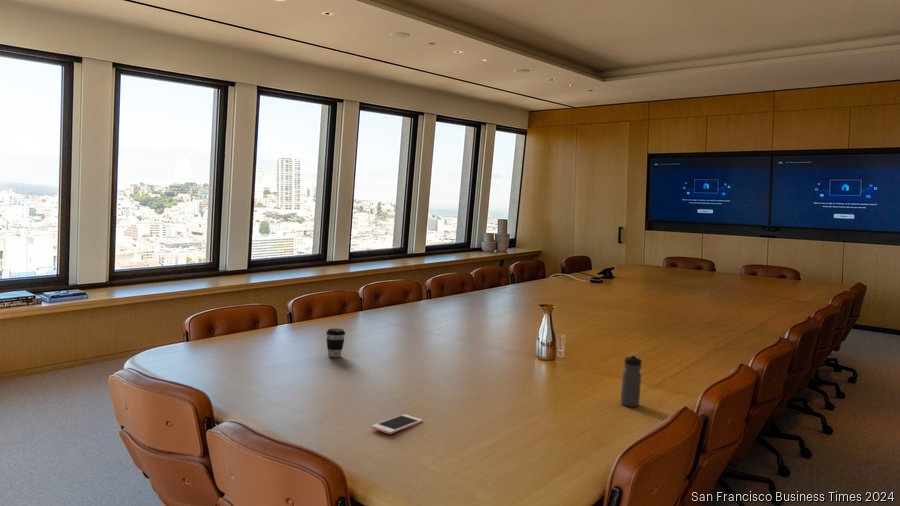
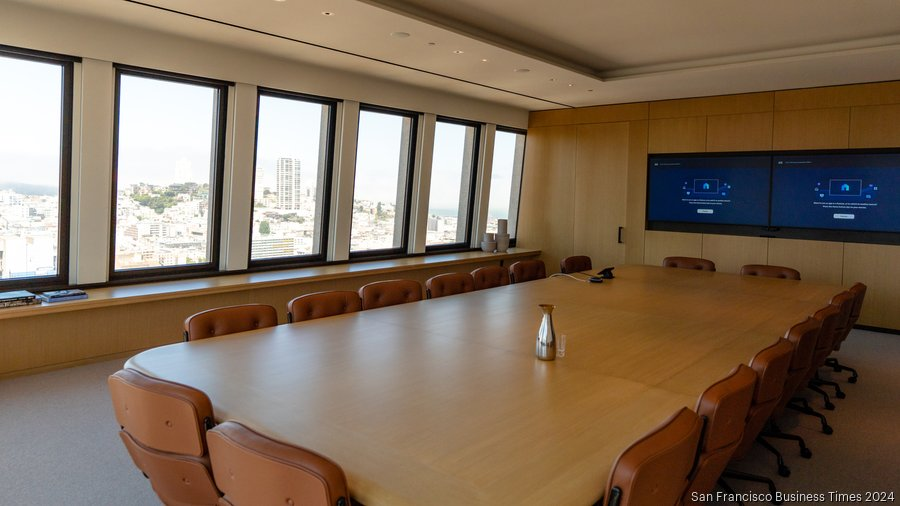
- water bottle (631, 379)
- coffee cup (335, 342)
- cell phone (397, 423)
